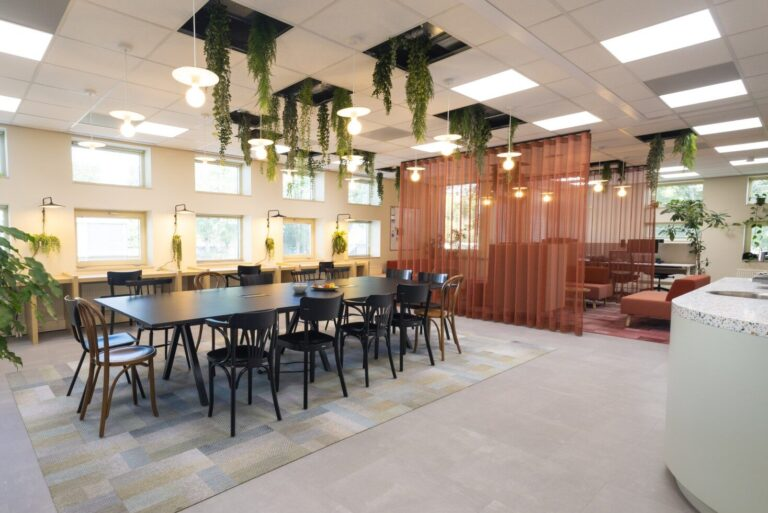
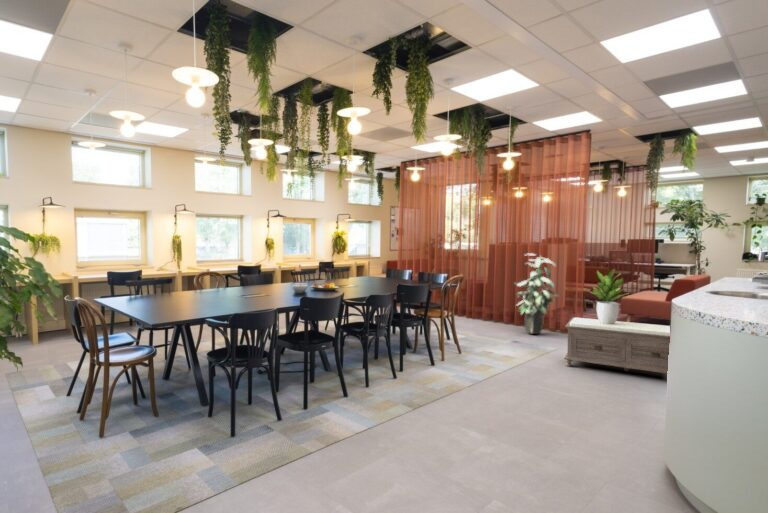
+ indoor plant (534, 293)
+ potted plant (606, 295)
+ bench (626, 347)
